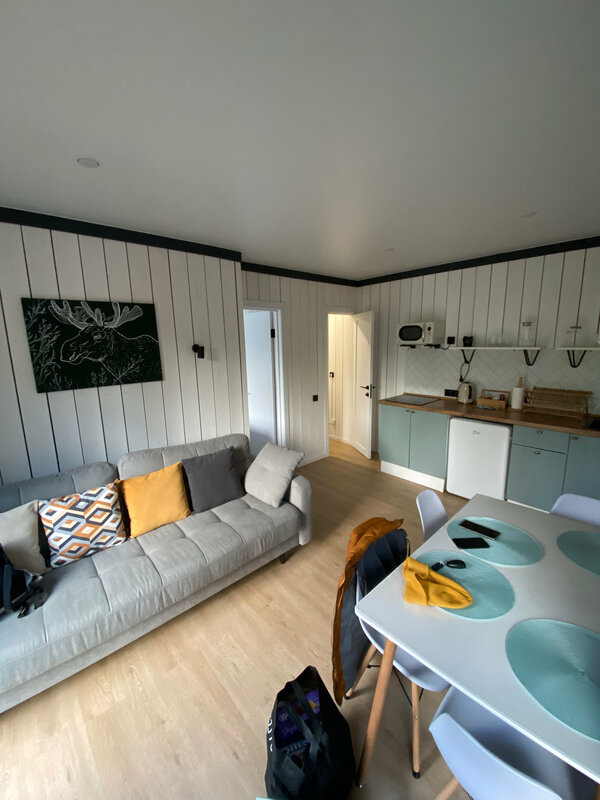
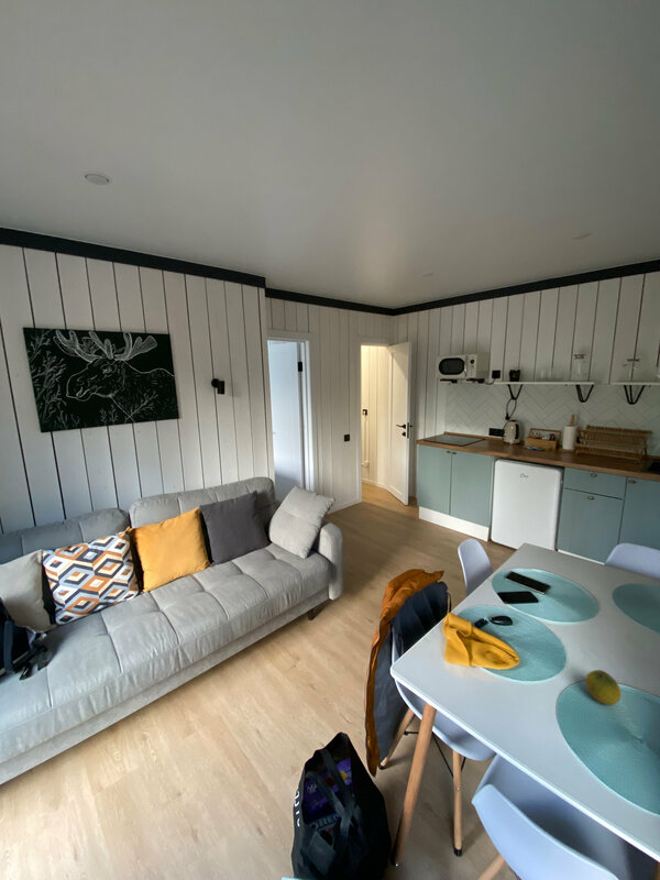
+ fruit (602, 686)
